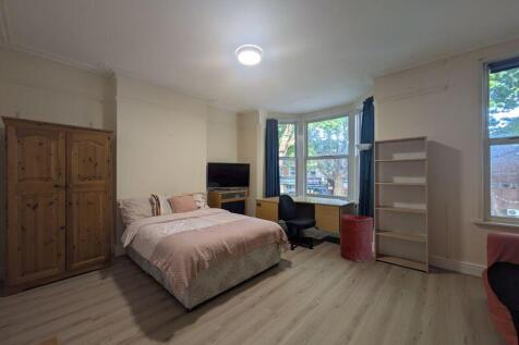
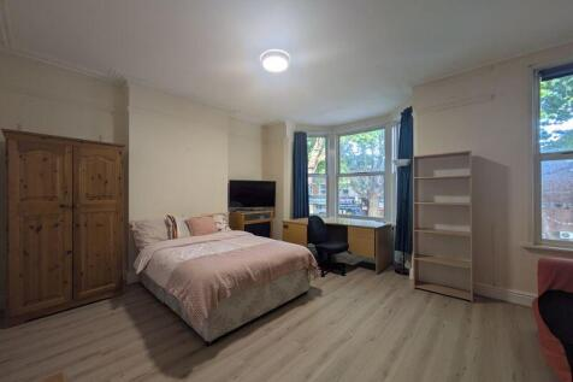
- laundry hamper (355, 235)
